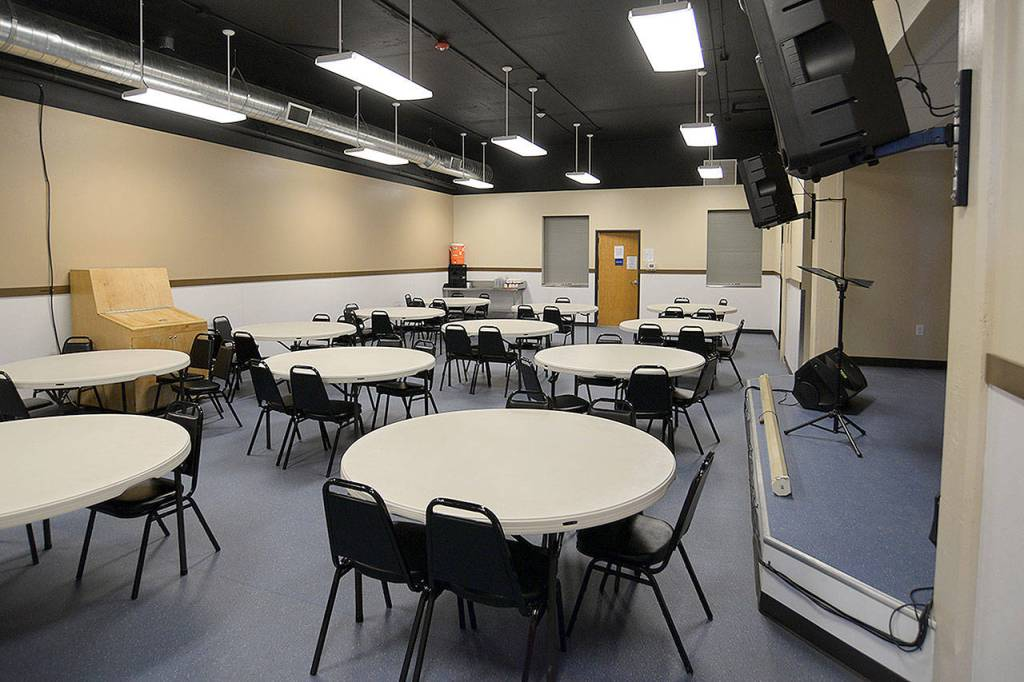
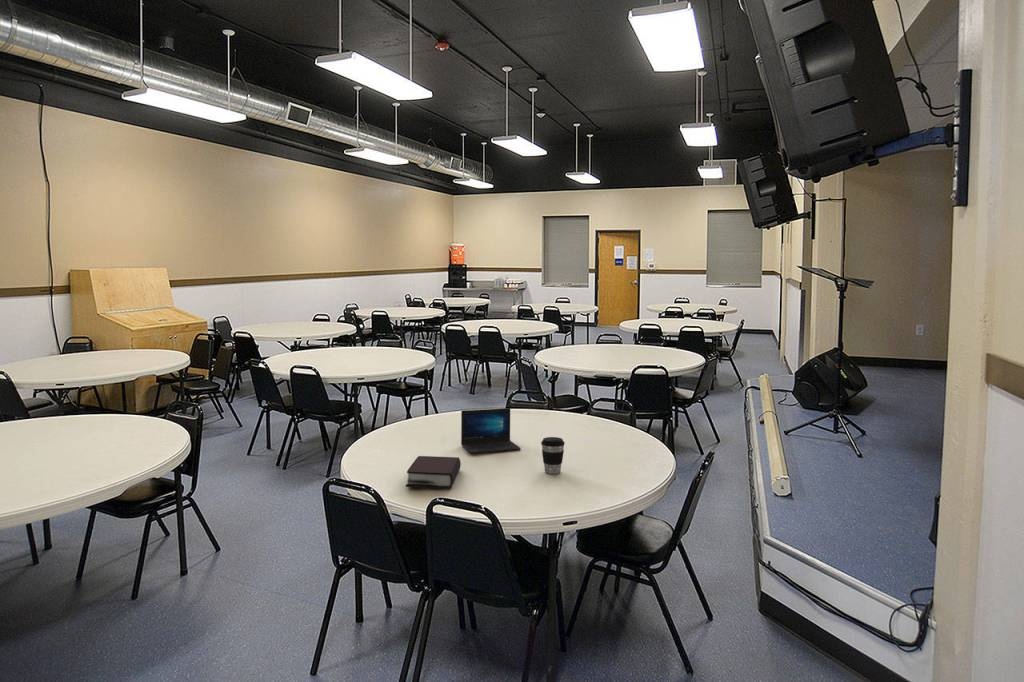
+ bible (434, 471)
+ laptop (490, 429)
+ coffee cup (552, 455)
